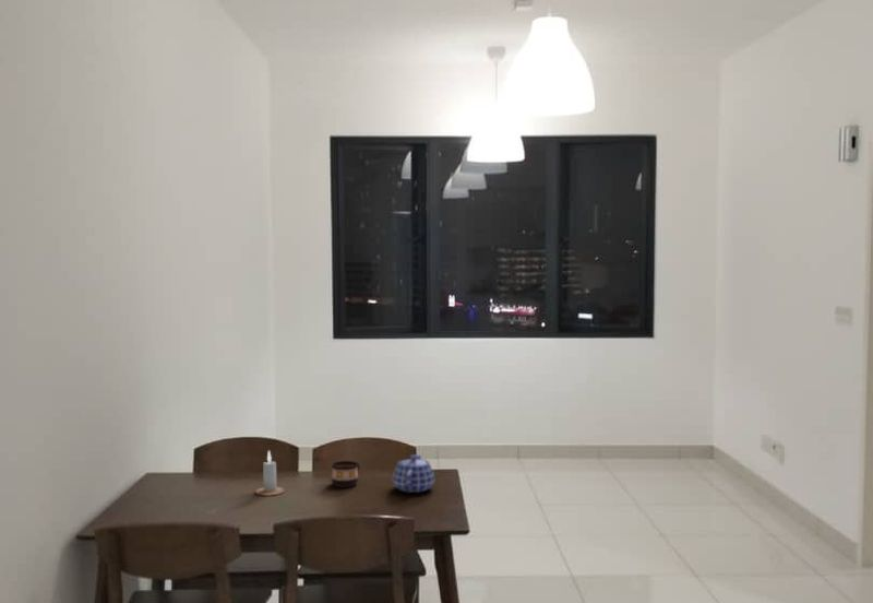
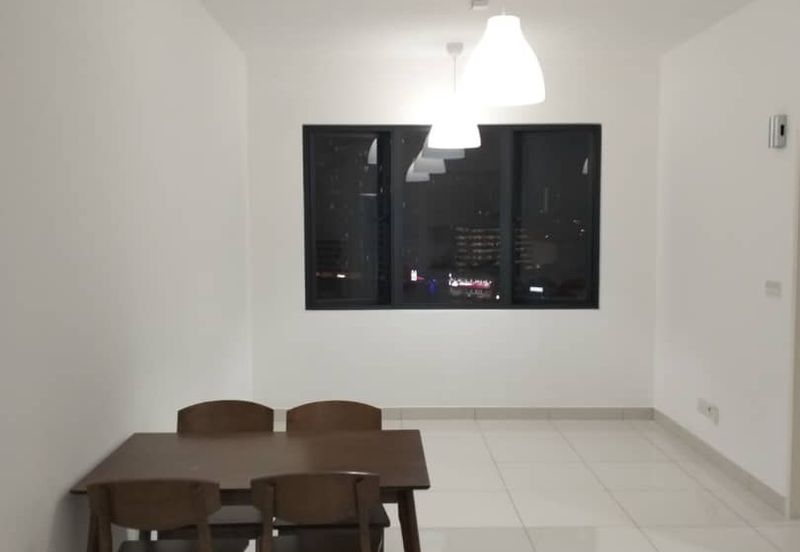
- candle (270, 471)
- teapot (414, 471)
- cup (346, 474)
